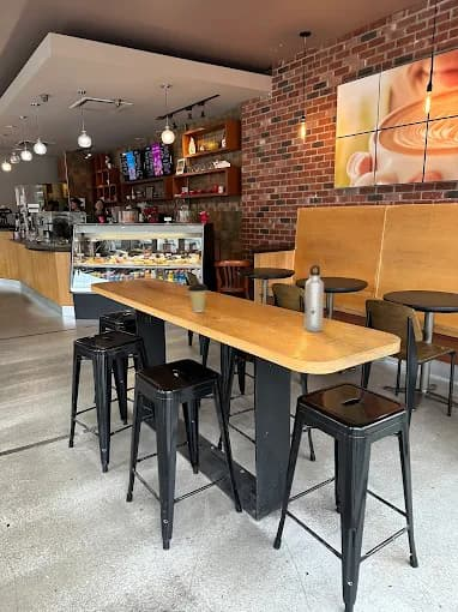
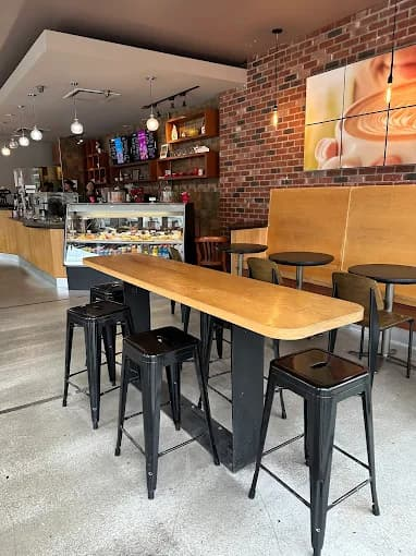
- coffee cup (198, 298)
- water bottle (314, 298)
